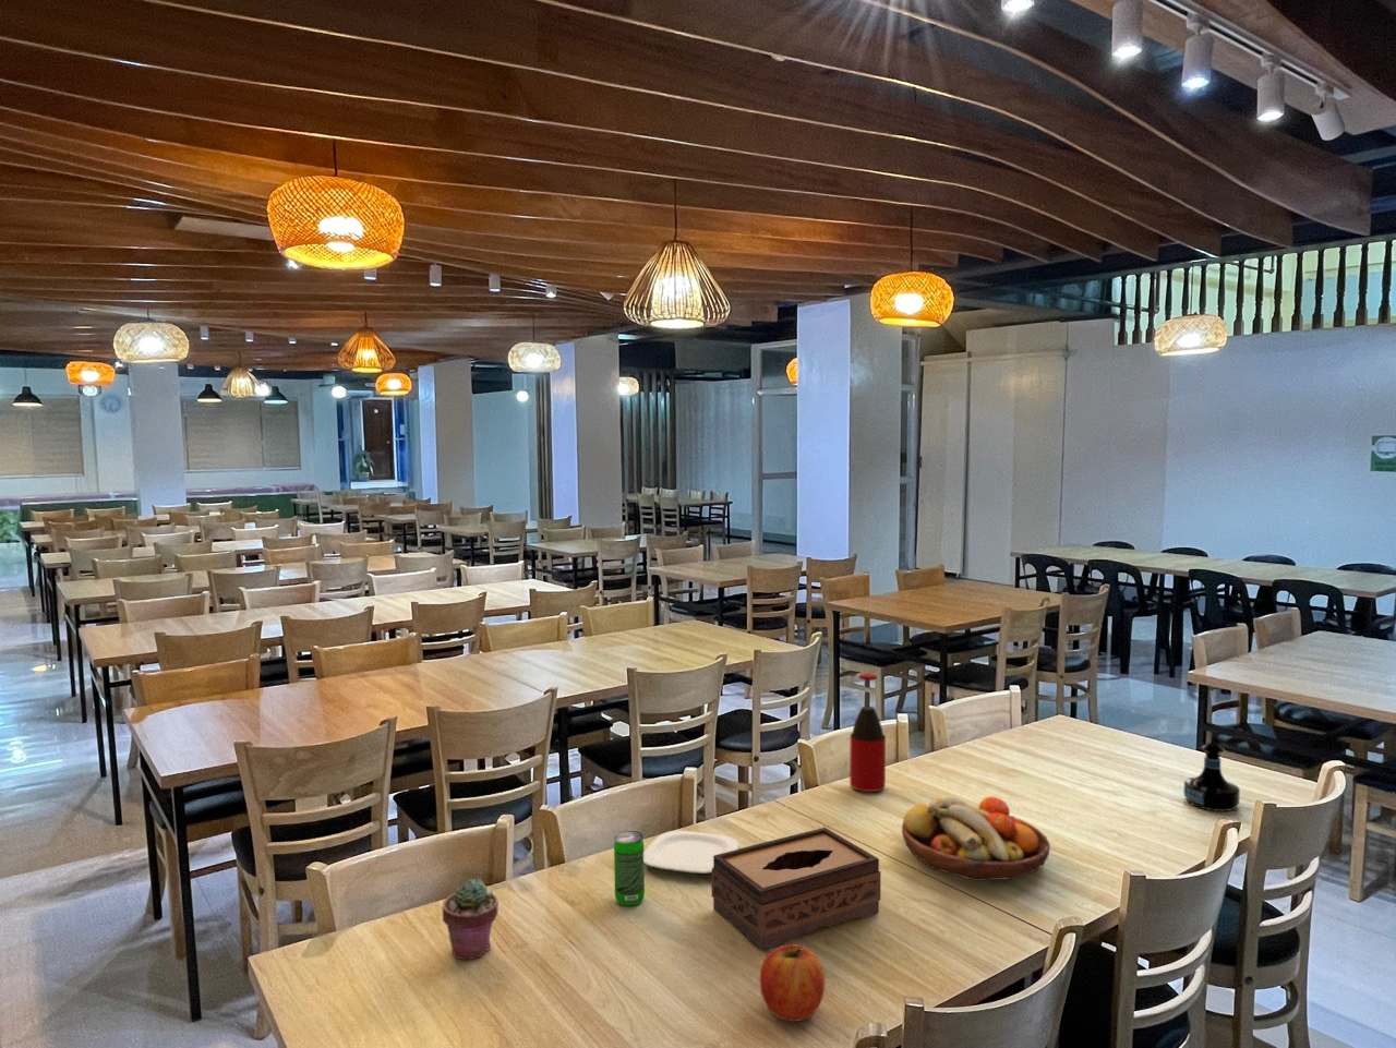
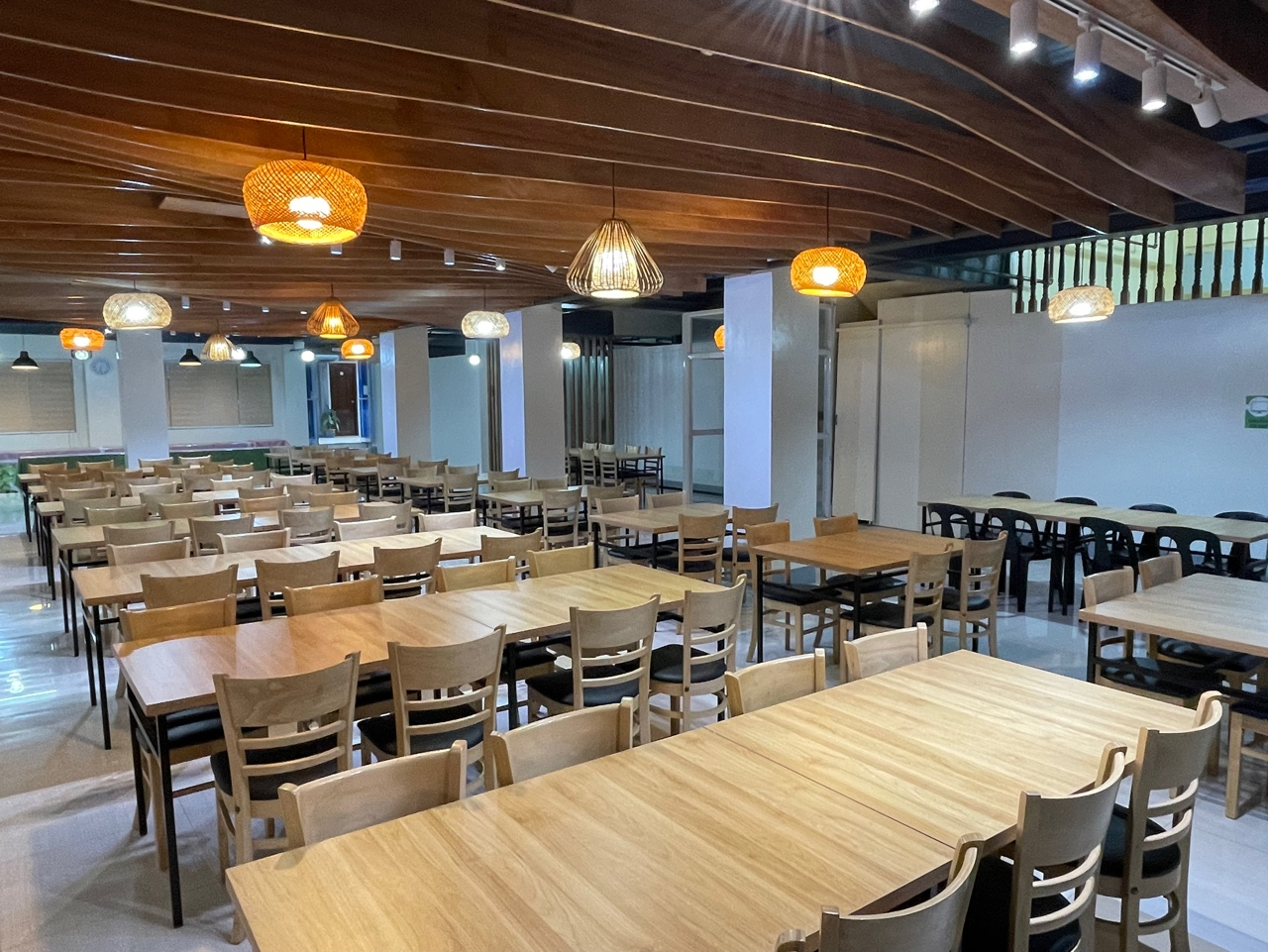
- tissue box (795, 883)
- beverage can (630, 867)
- potted succulent (470, 915)
- bottle (868, 731)
- fruit bowl (974, 828)
- tequila bottle (1212, 773)
- apple (792, 979)
- plate (690, 853)
